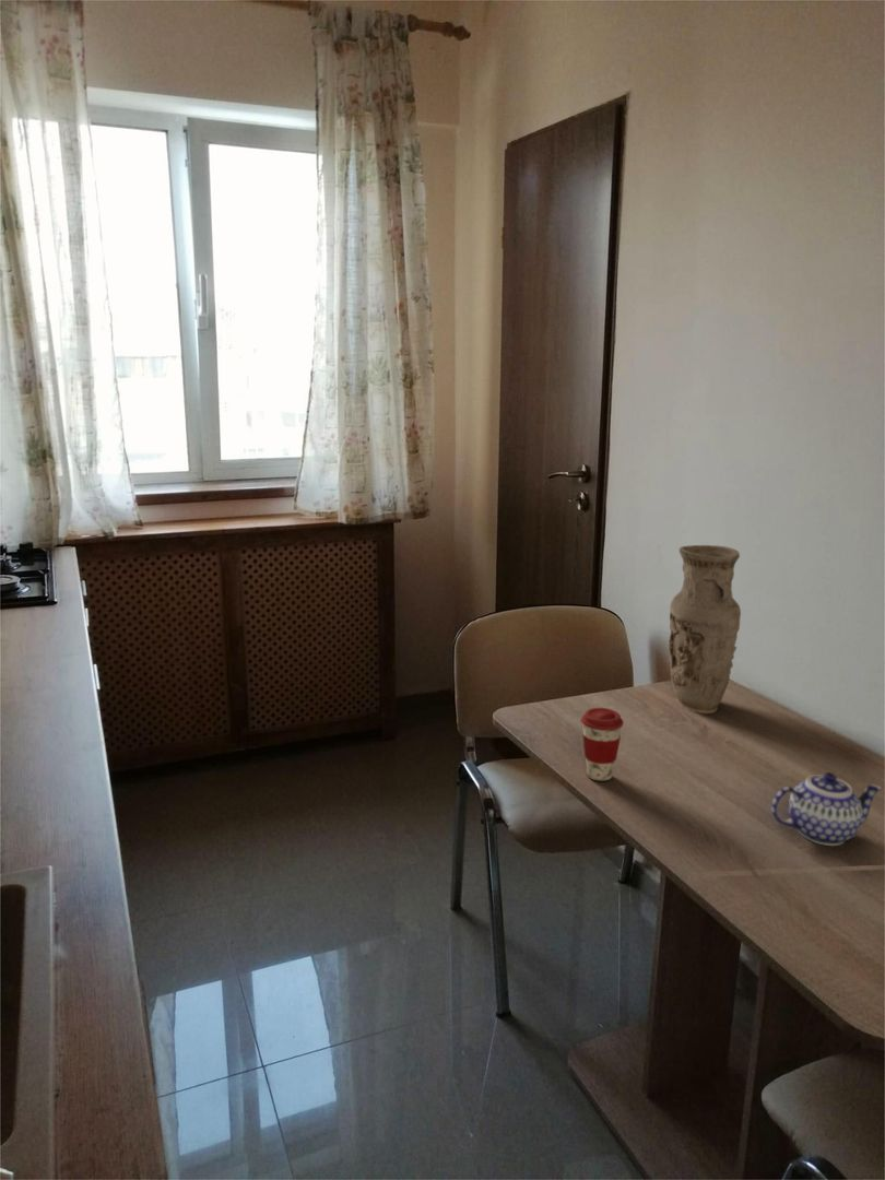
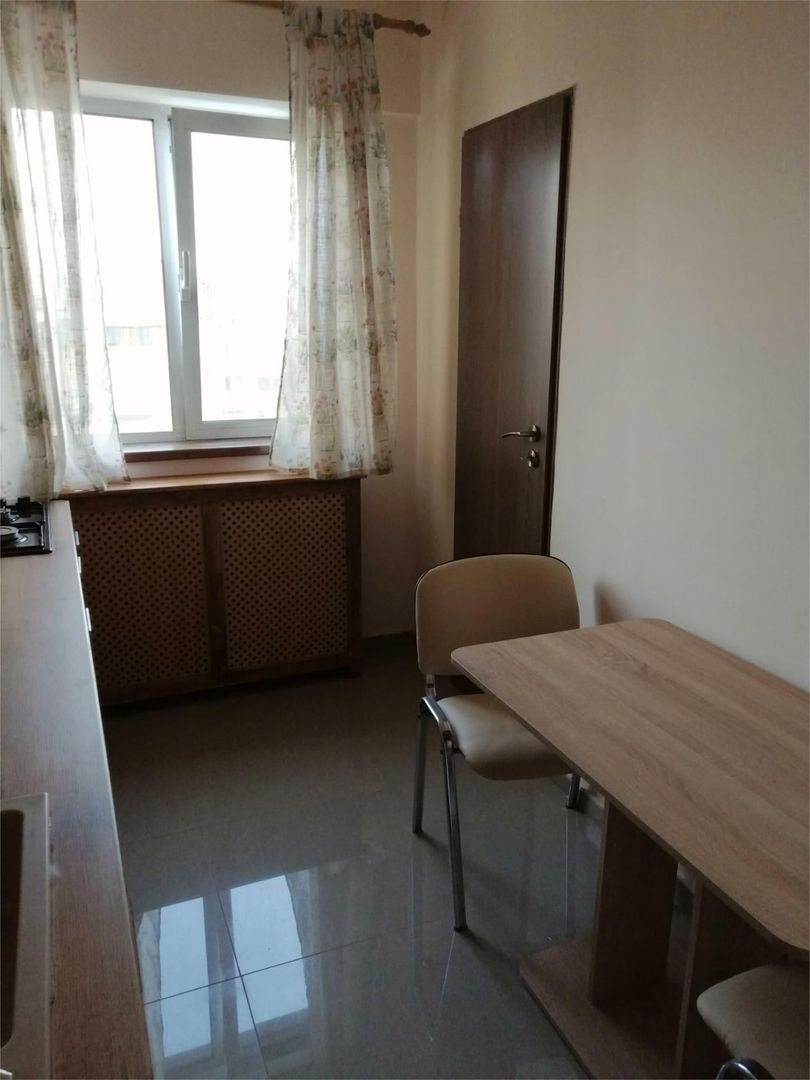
- coffee cup (601, 744)
- teapot (826, 804)
- vase (703, 628)
